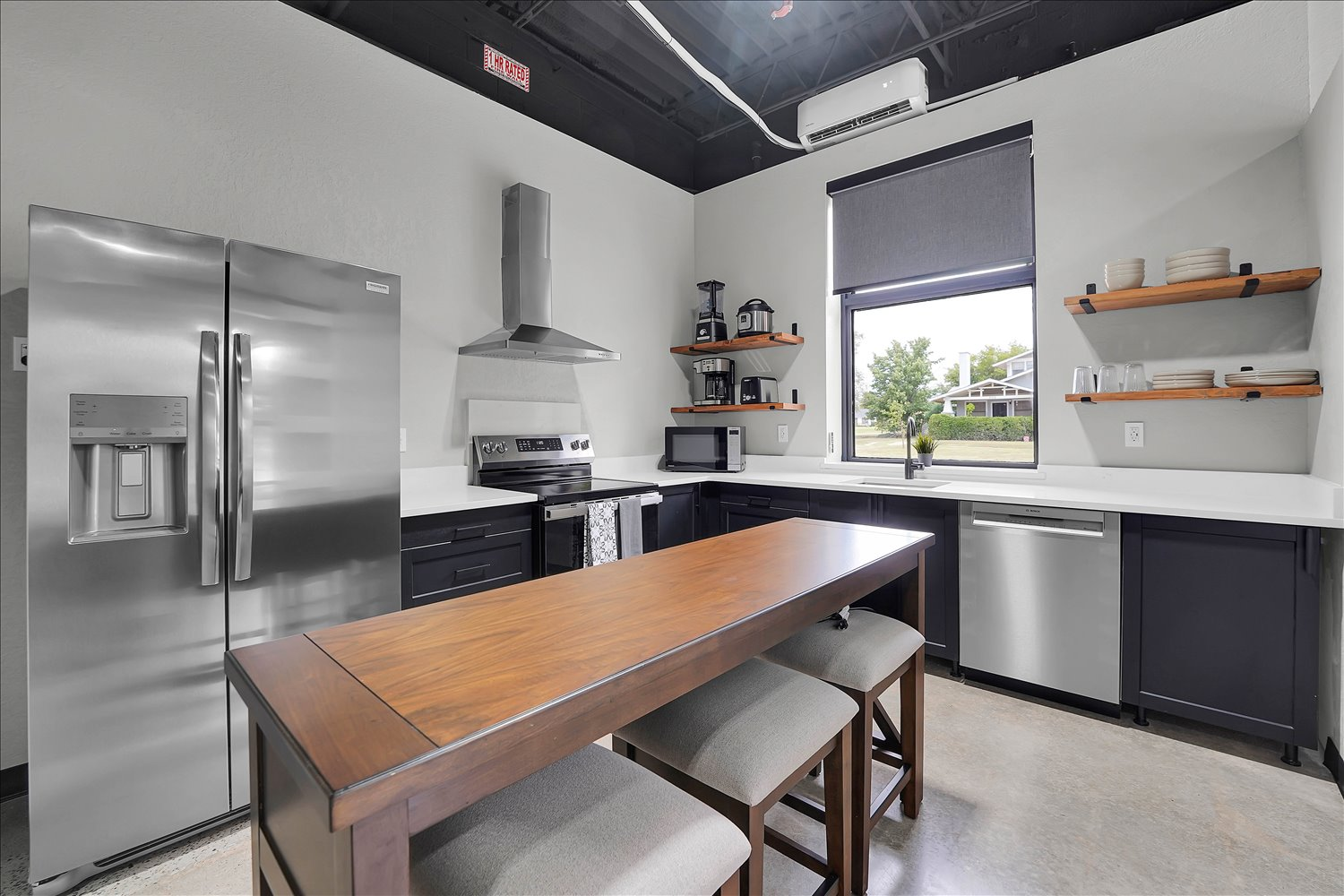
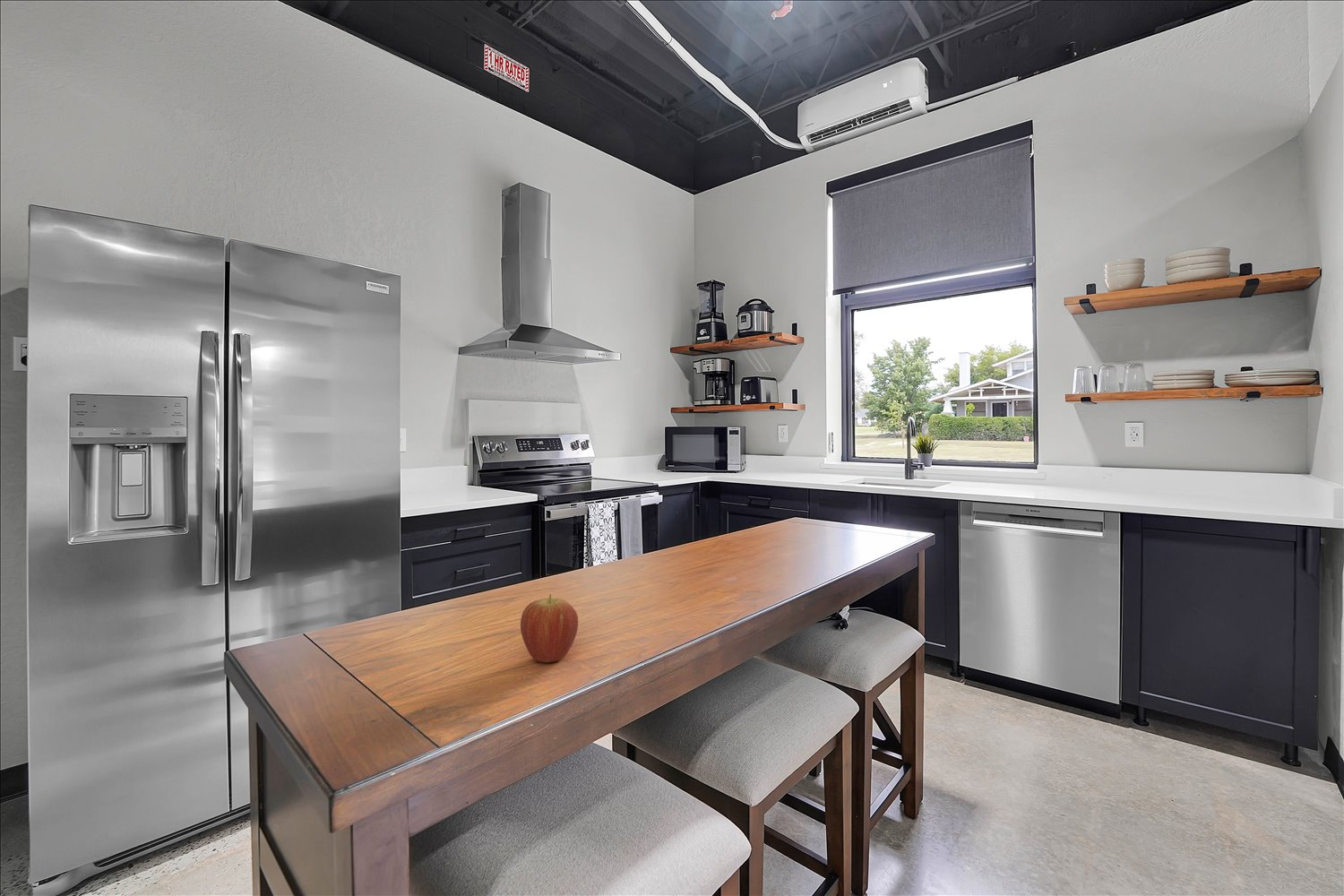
+ fruit (548, 625)
